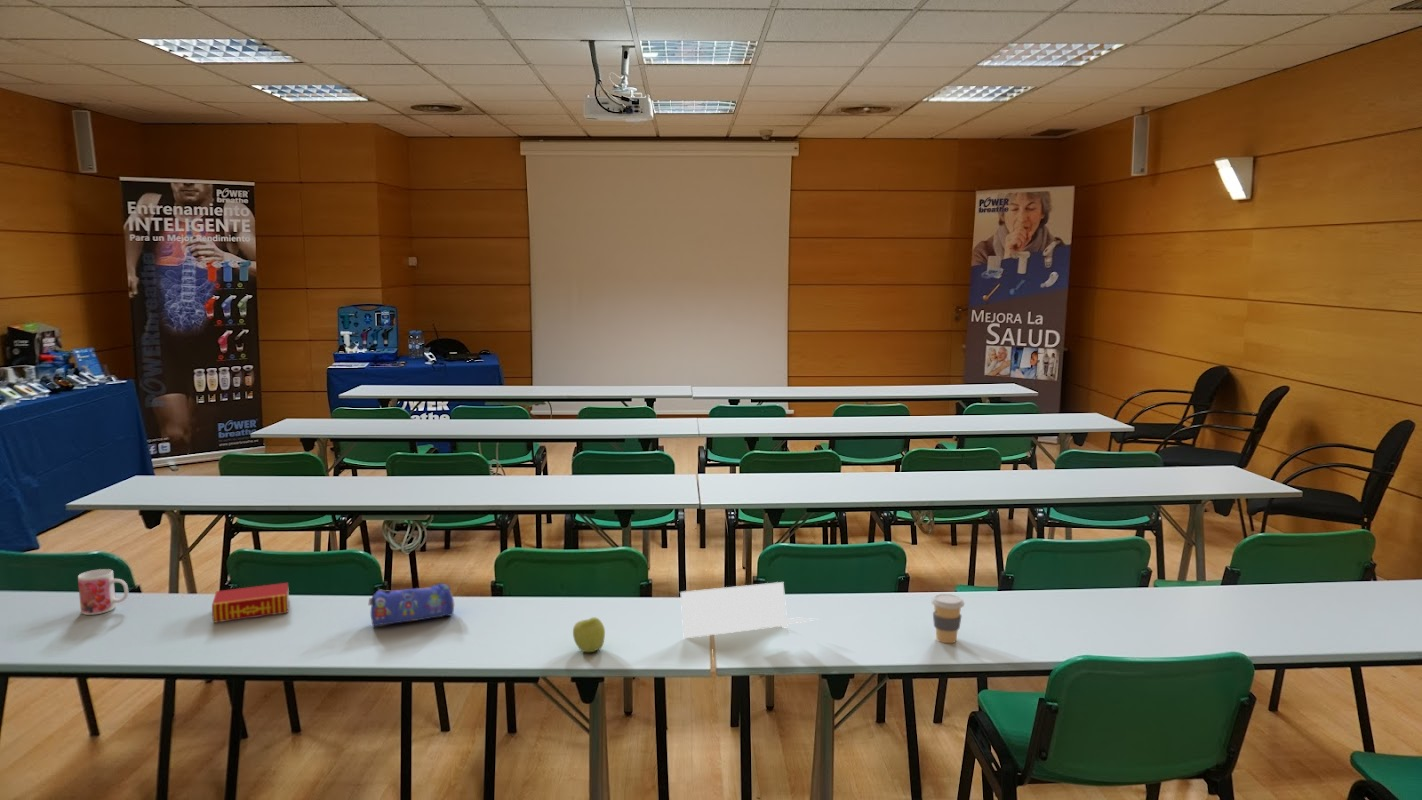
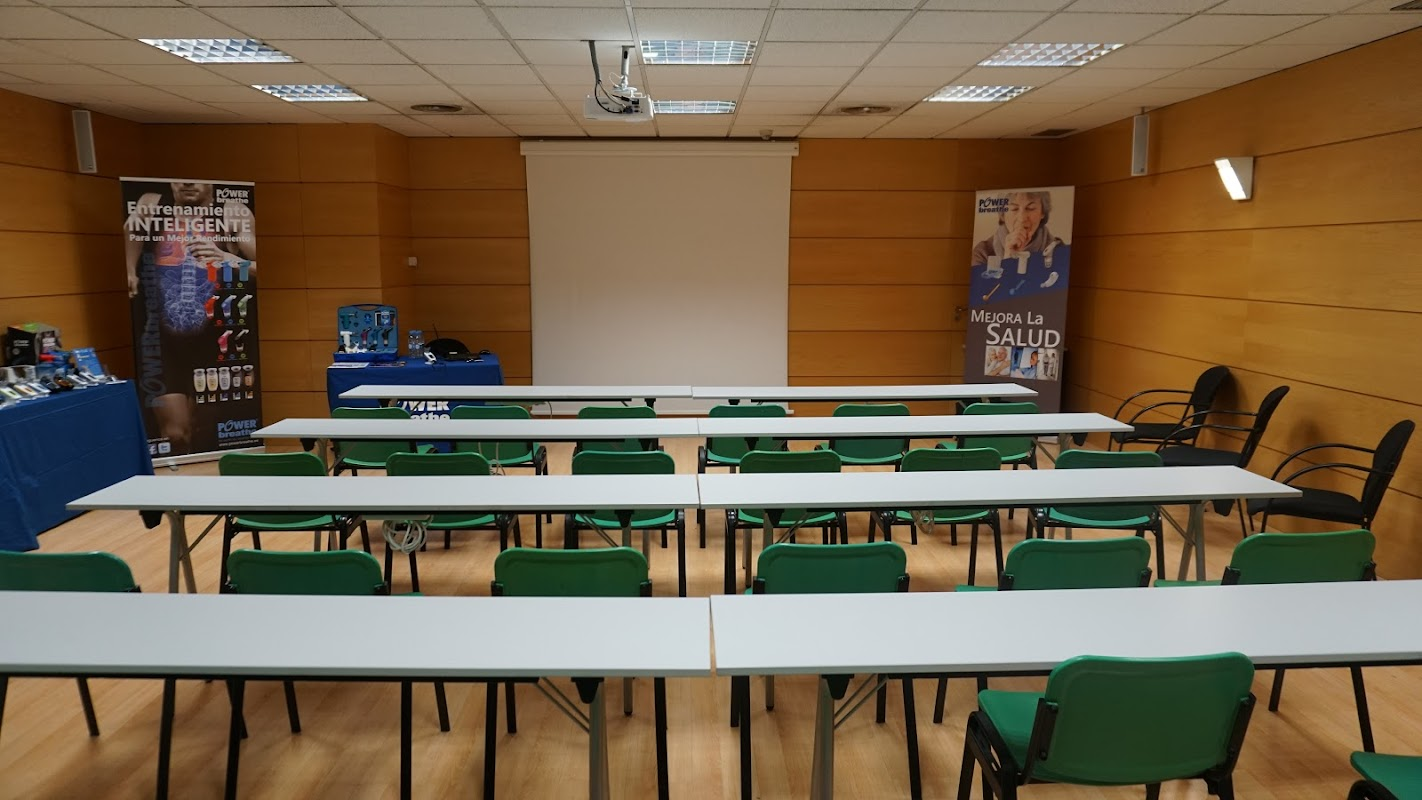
- apple (589, 634)
- mug (103, 591)
- book (251, 602)
- coffee cup (947, 619)
- pencil case (411, 603)
- papers (749, 619)
